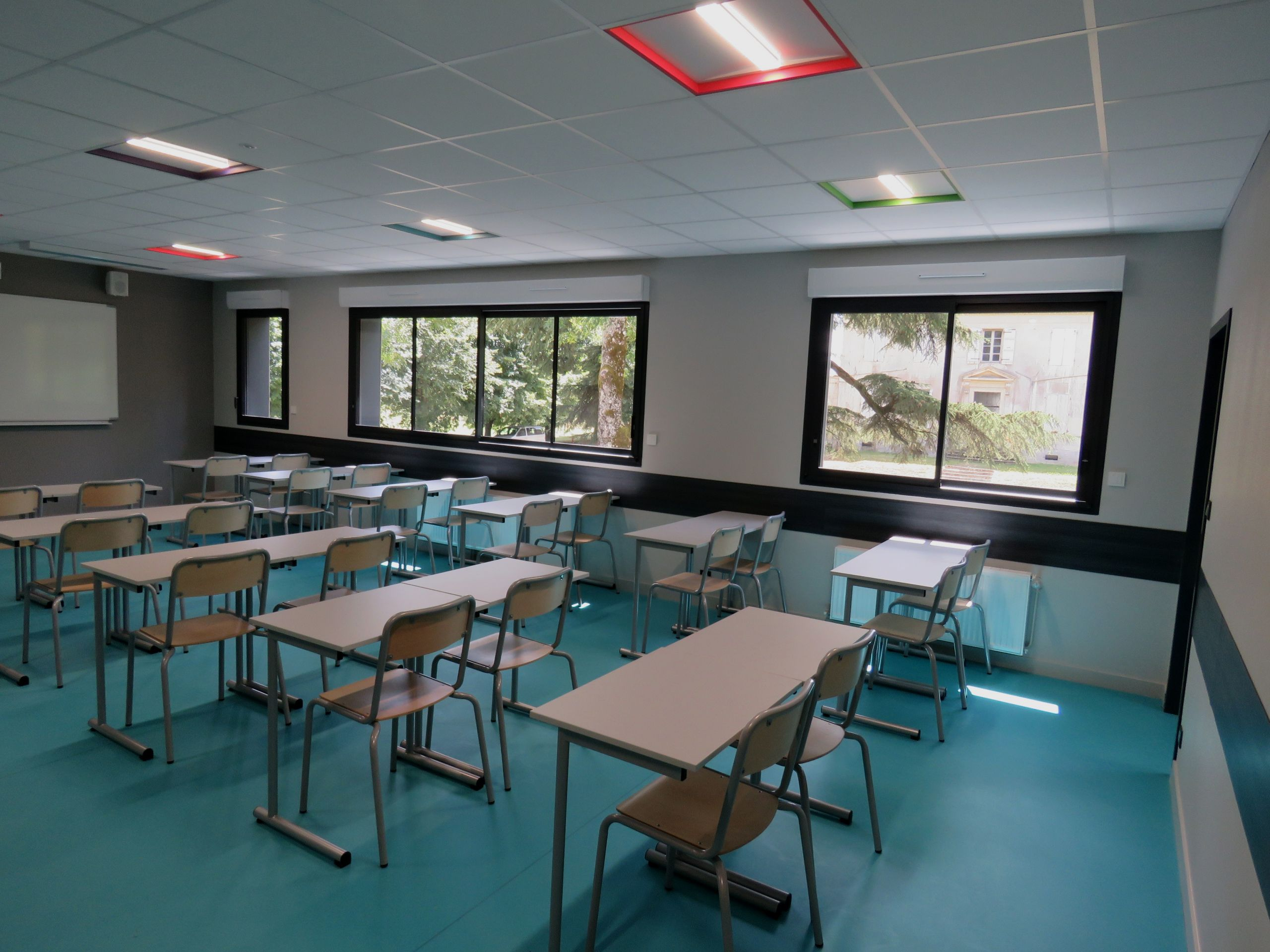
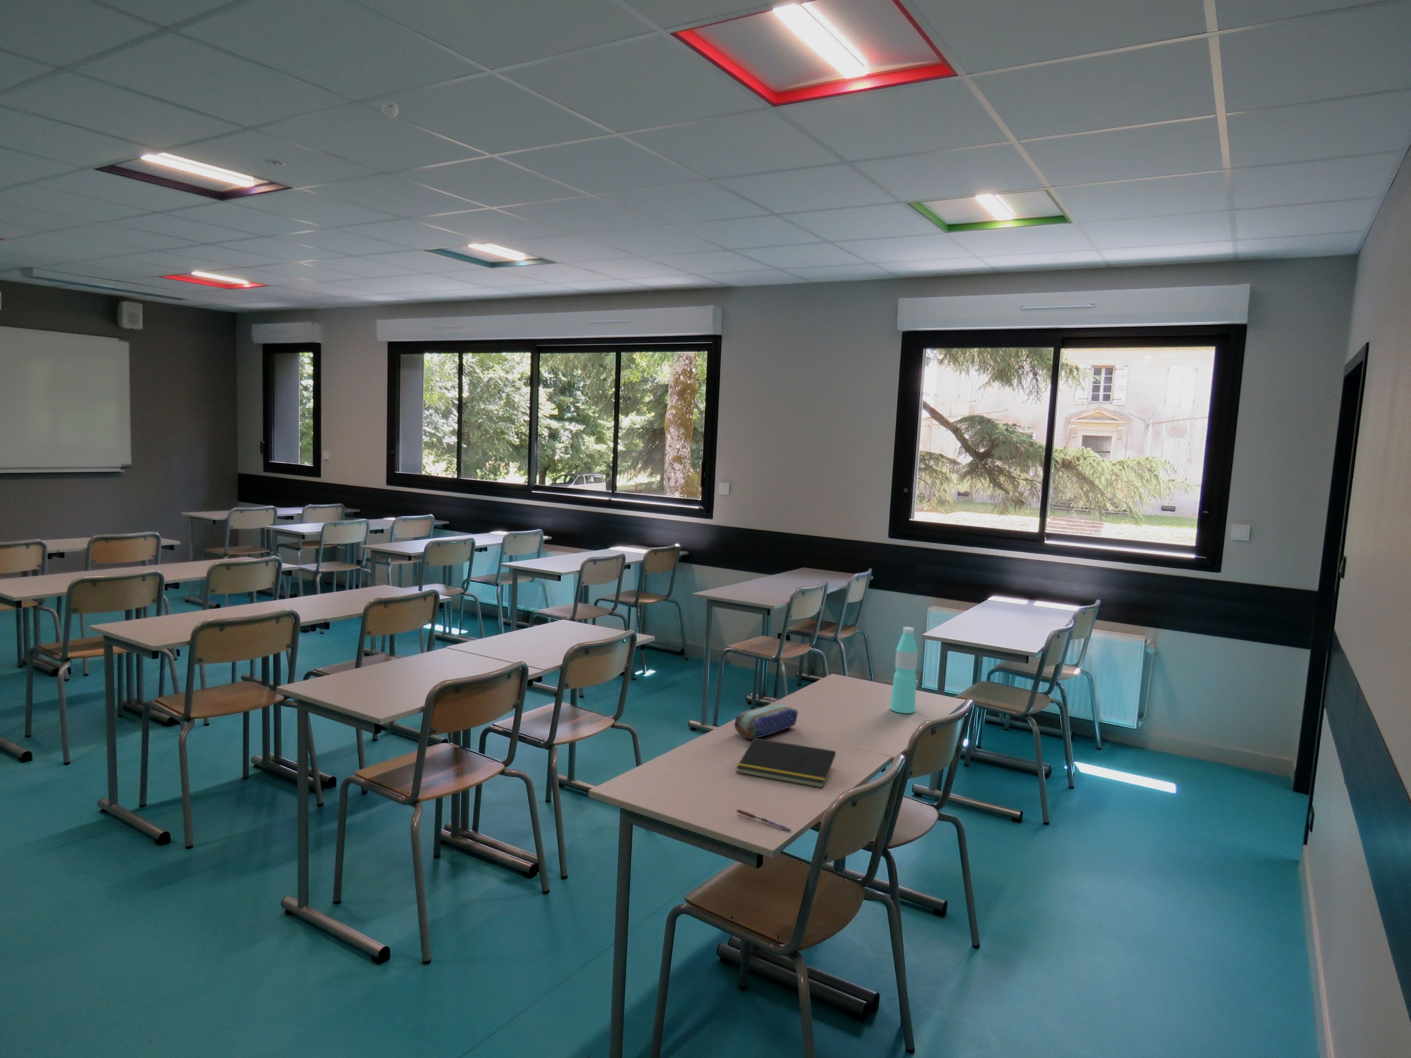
+ water bottle (905, 669)
+ eyeball (390, 109)
+ pencil case (765, 720)
+ notepad (787, 761)
+ pen (763, 819)
